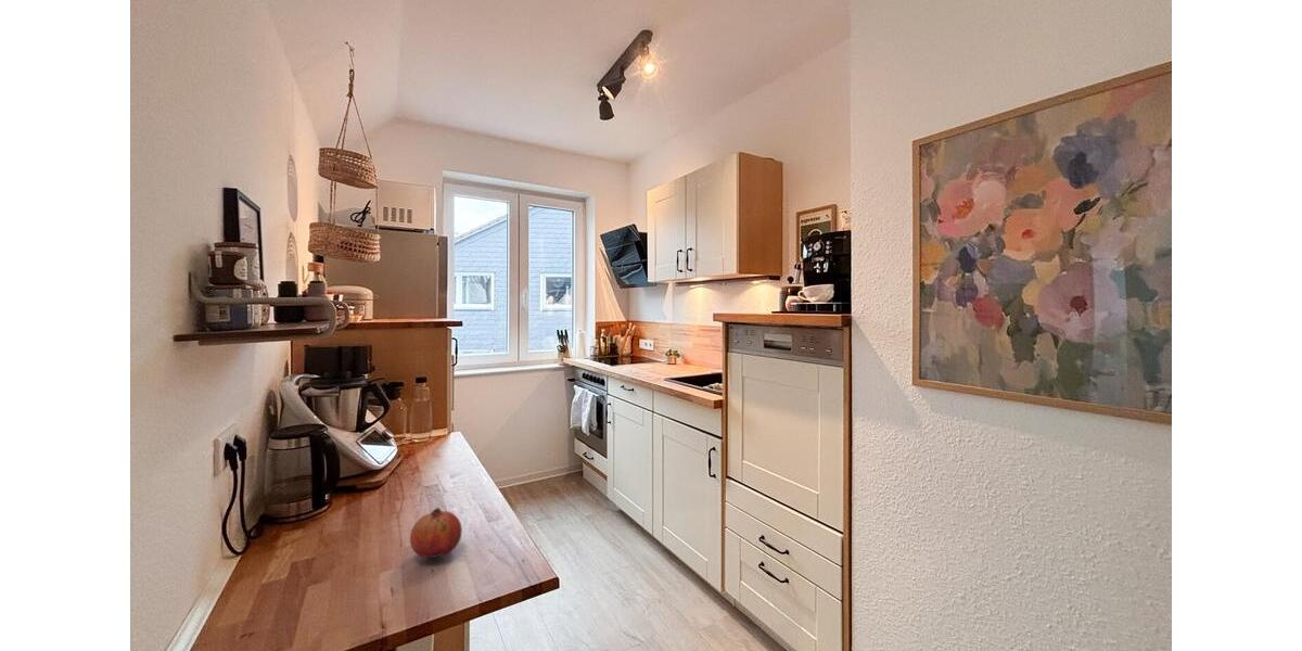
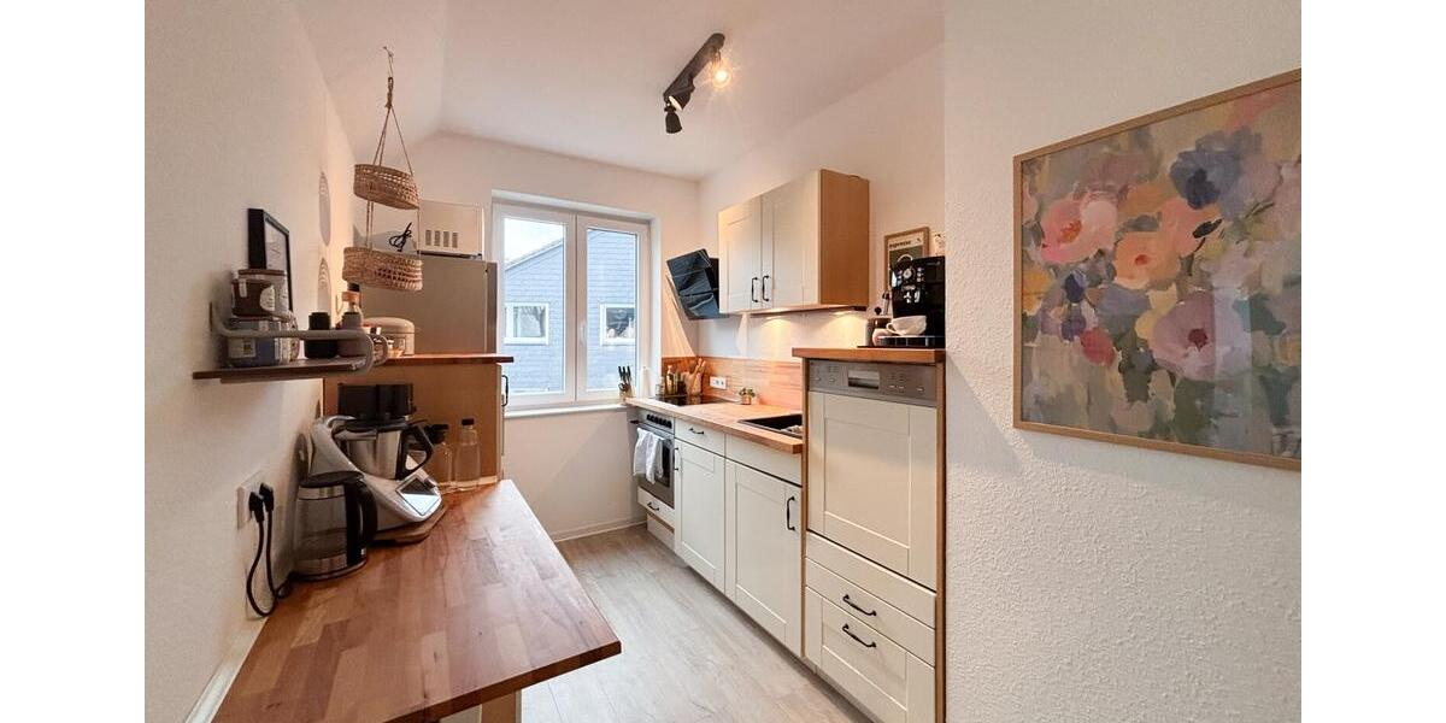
- fruit (436, 532)
